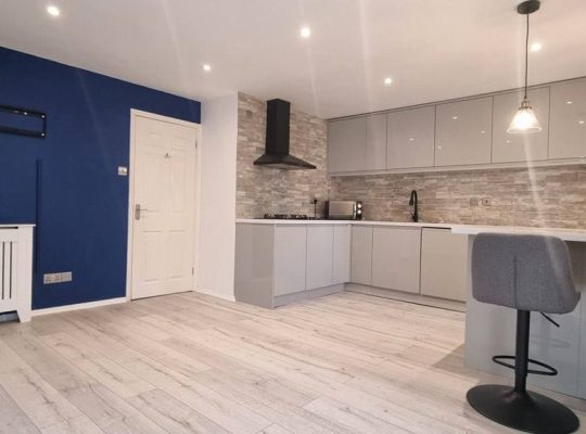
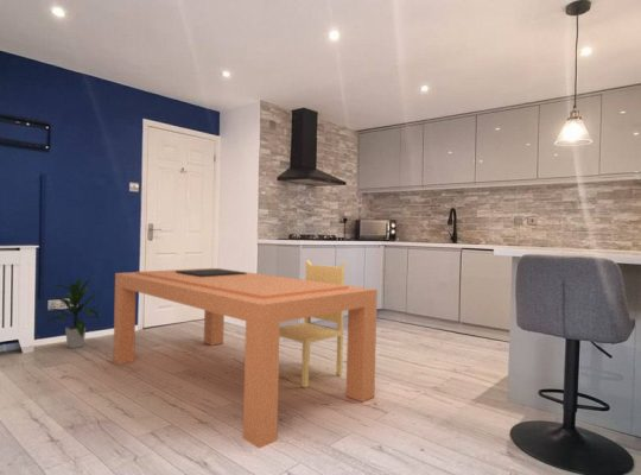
+ dining table (240, 317)
+ indoor plant (75, 311)
